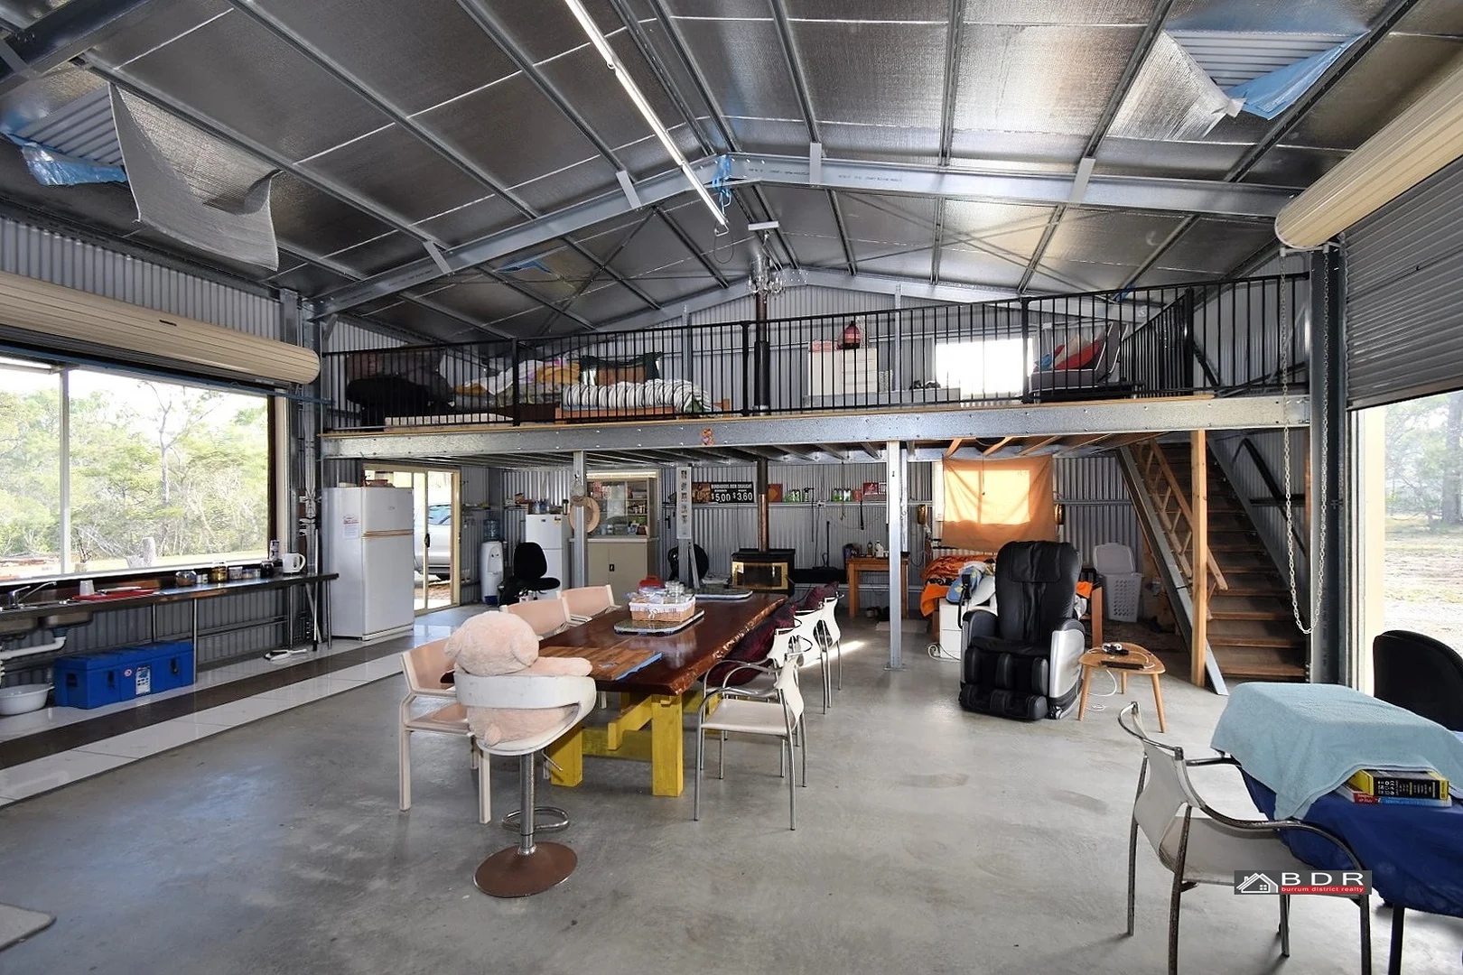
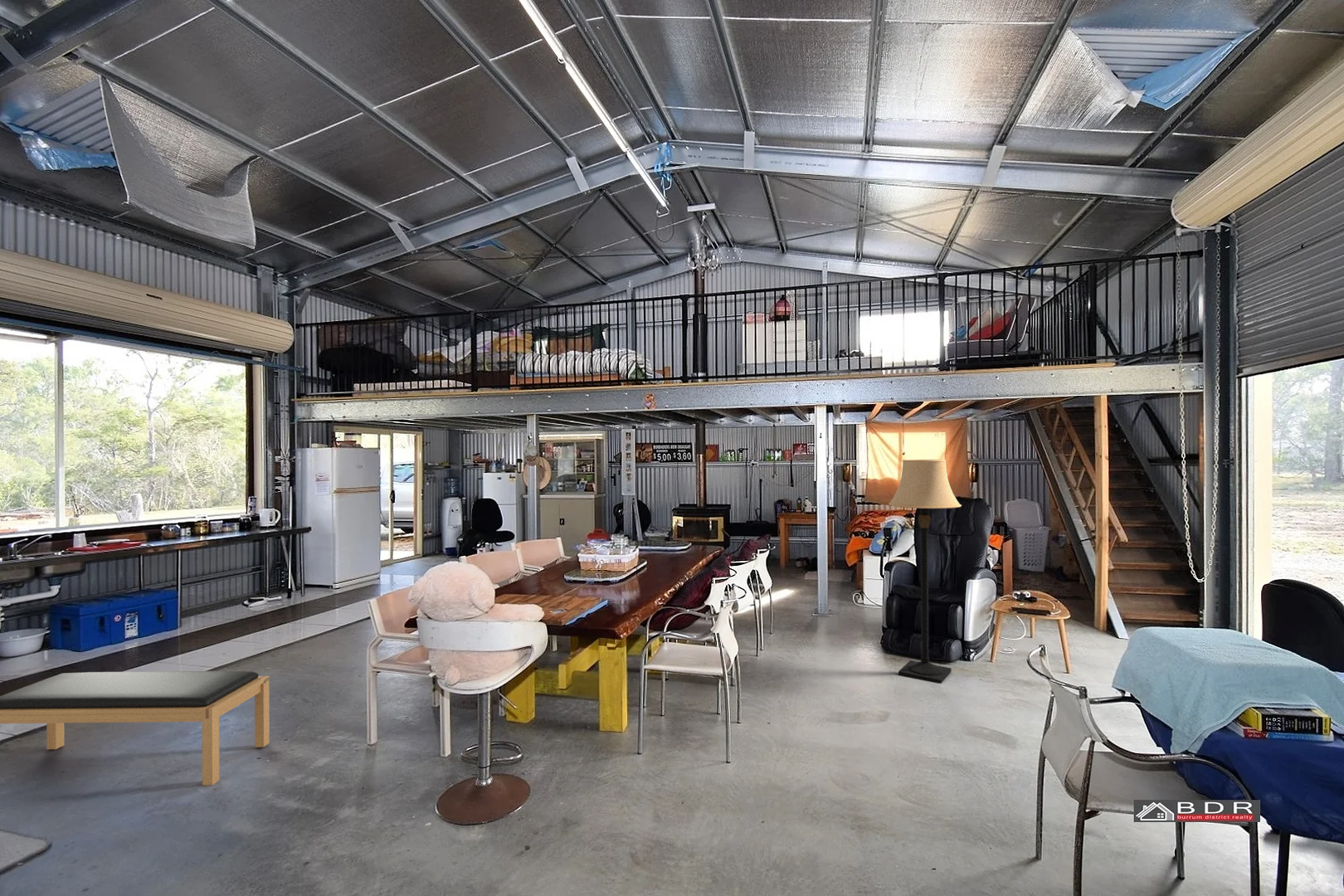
+ lamp (924, 566)
+ bench (129, 722)
